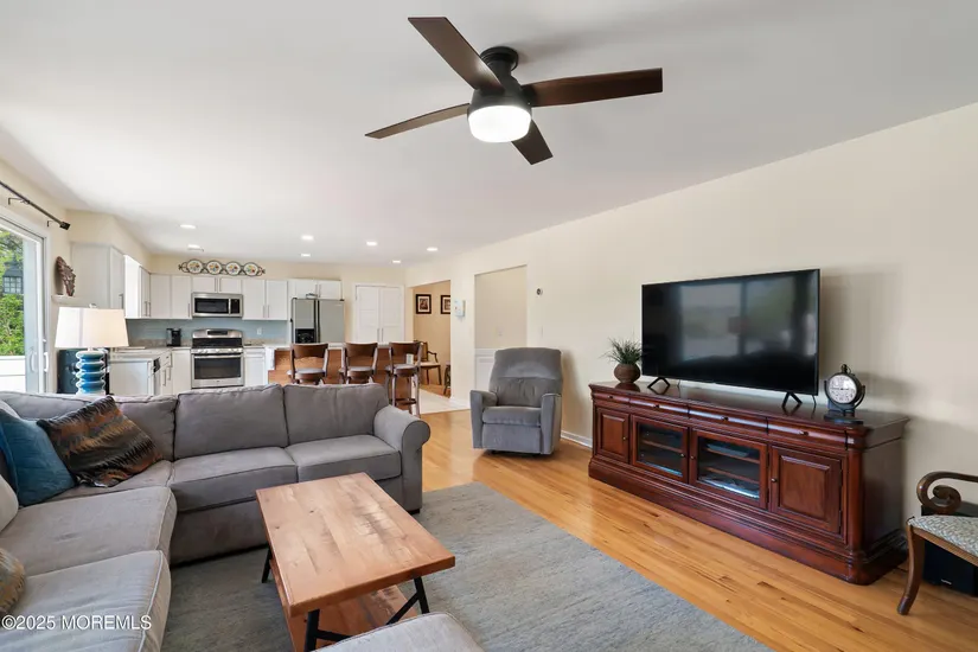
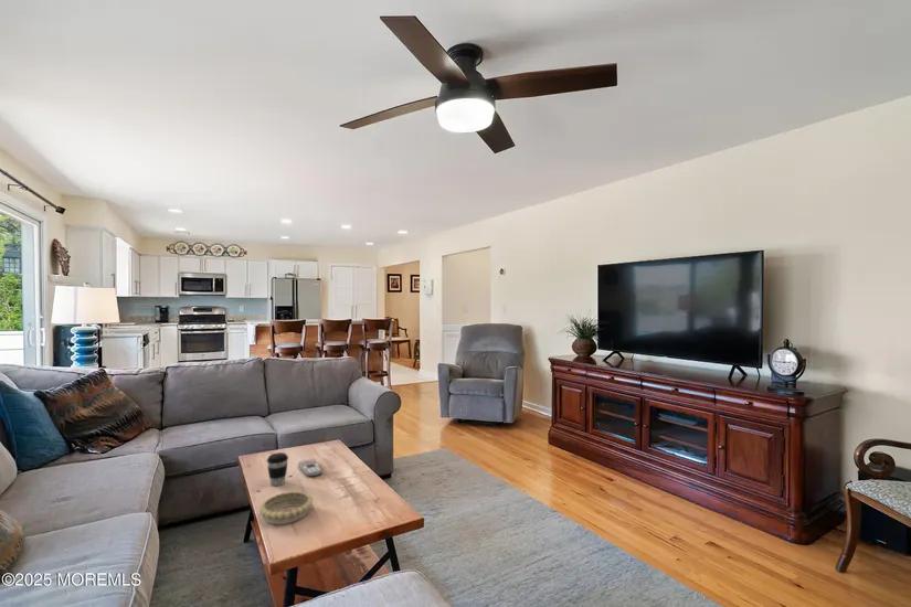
+ remote control (310, 468)
+ coffee cup (277, 469)
+ decorative bowl (286, 505)
